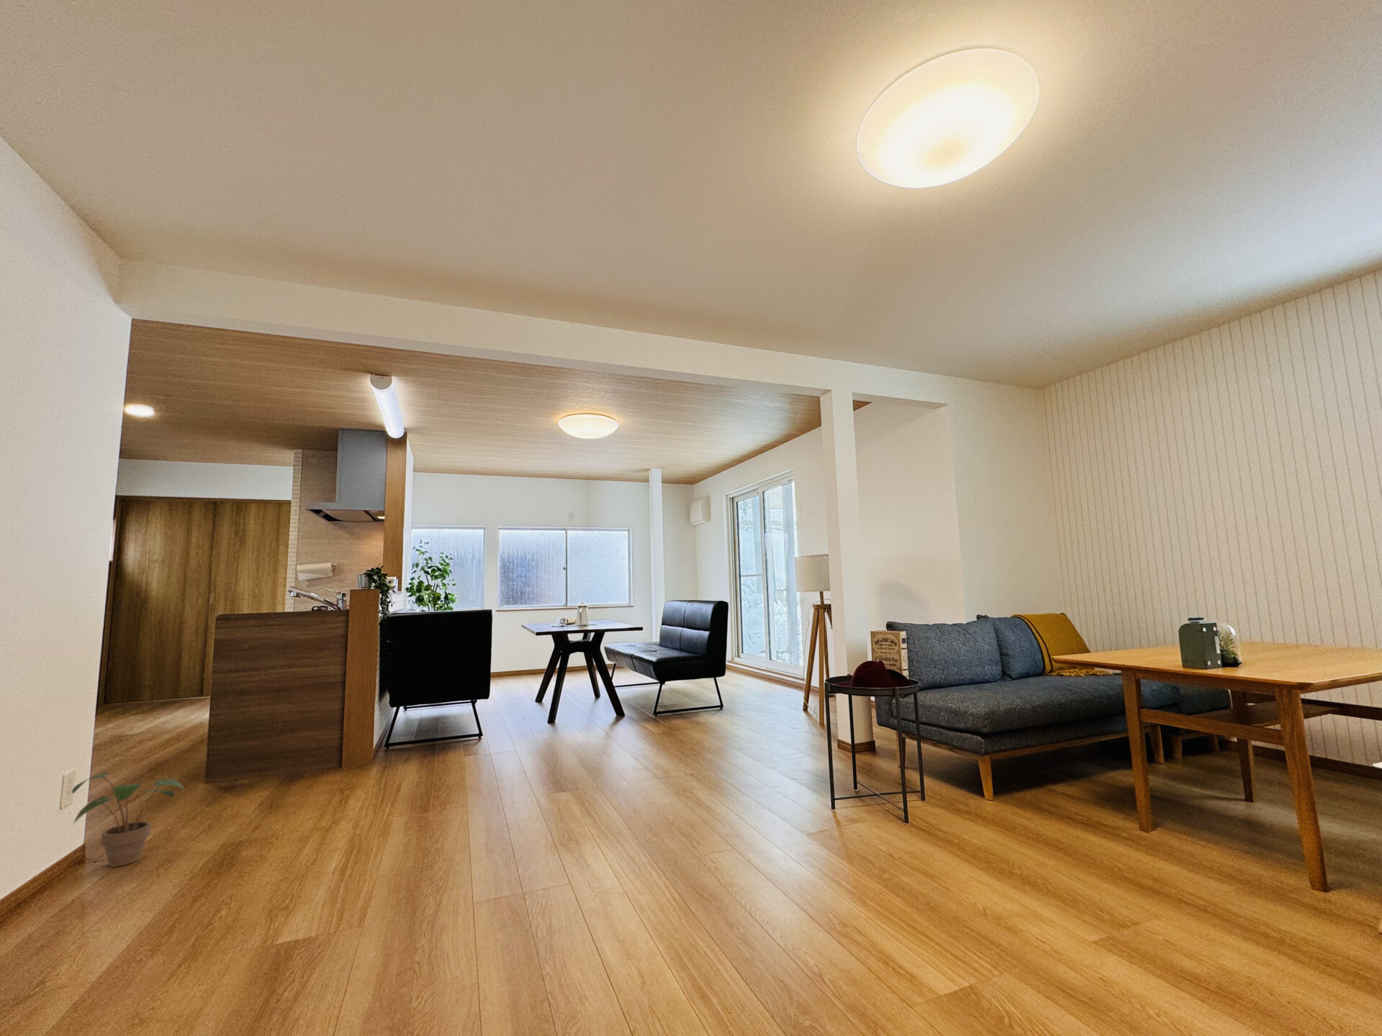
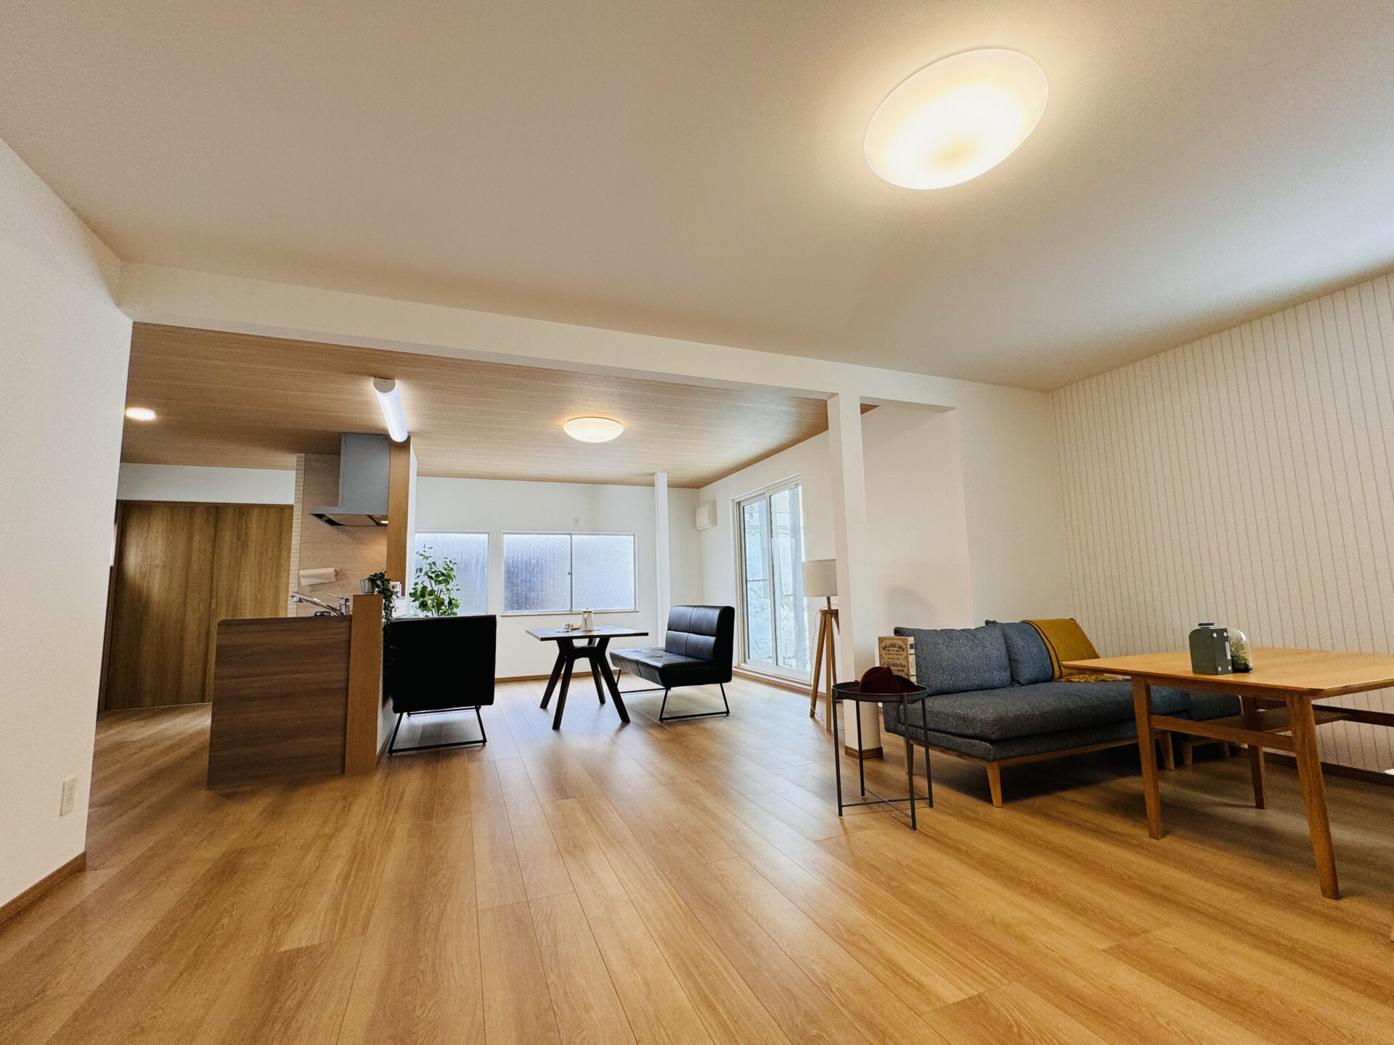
- potted plant (127, 815)
